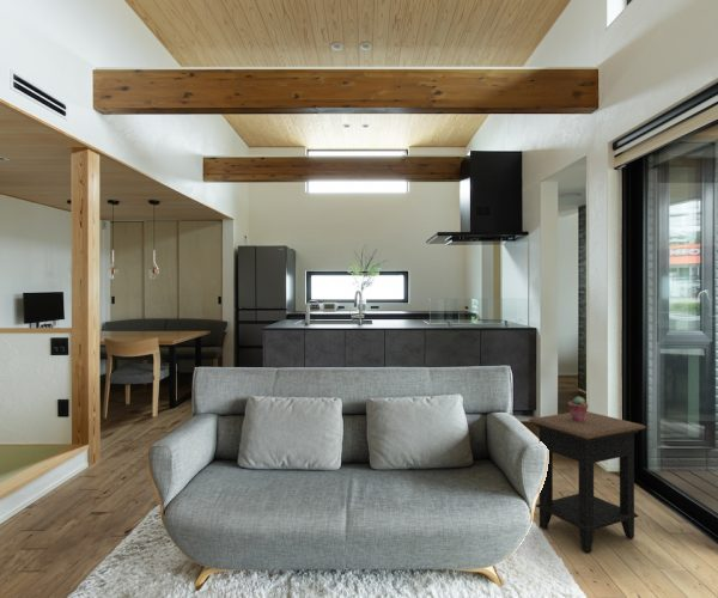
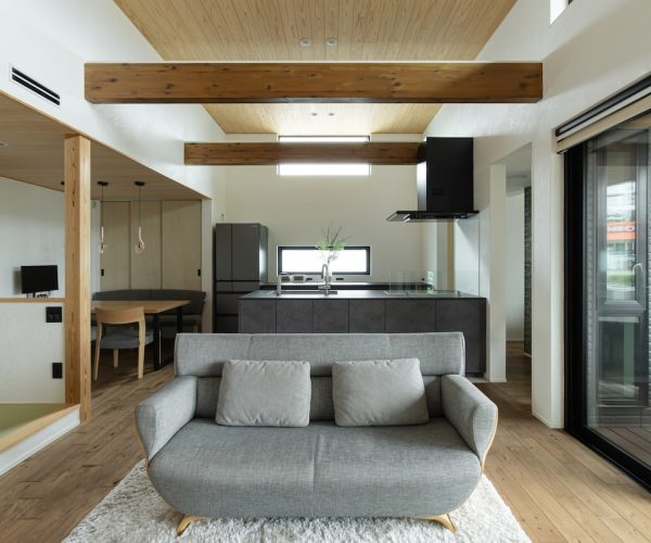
- side table (585, 476)
- potted succulent (578, 407)
